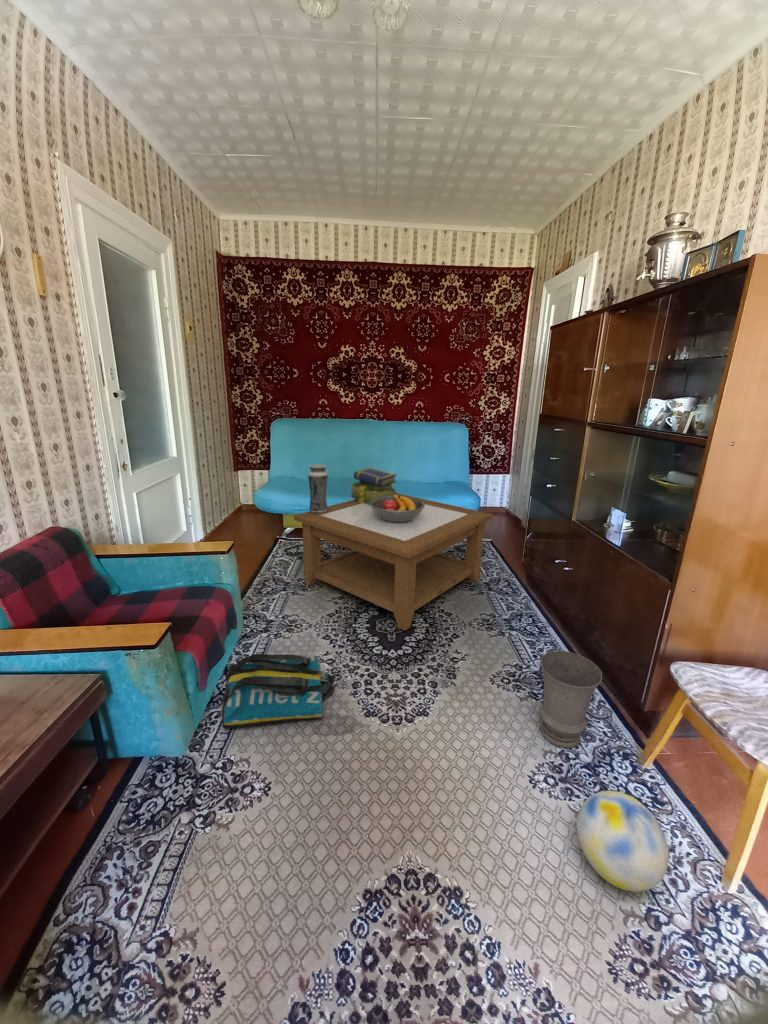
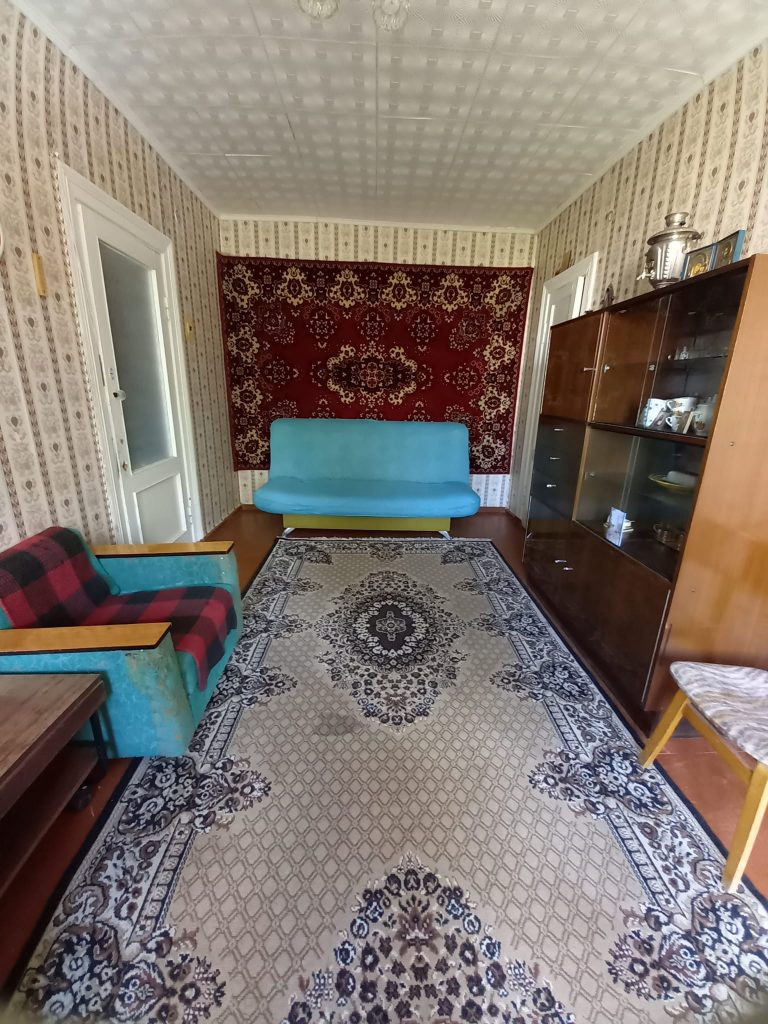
- vase (565, 701)
- coffee table (394, 549)
- ball (620, 838)
- tote bag (280, 682)
- stack of books (374, 485)
- fruit bowl (397, 508)
- vase (318, 488)
